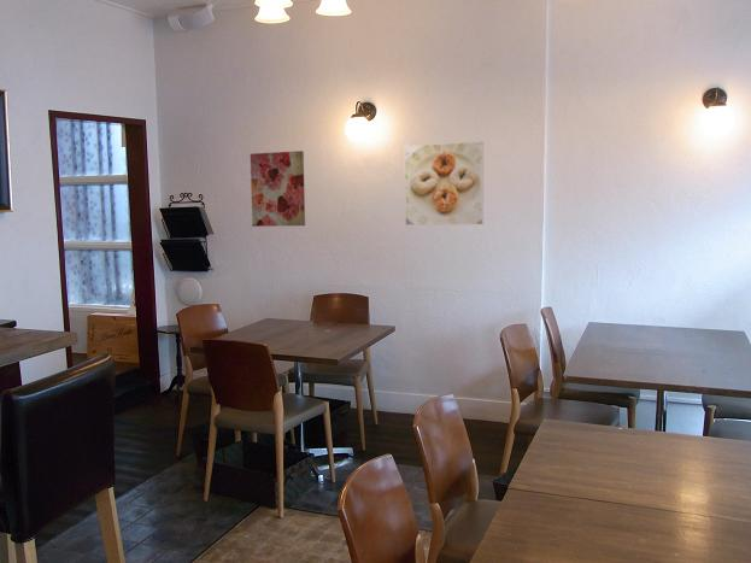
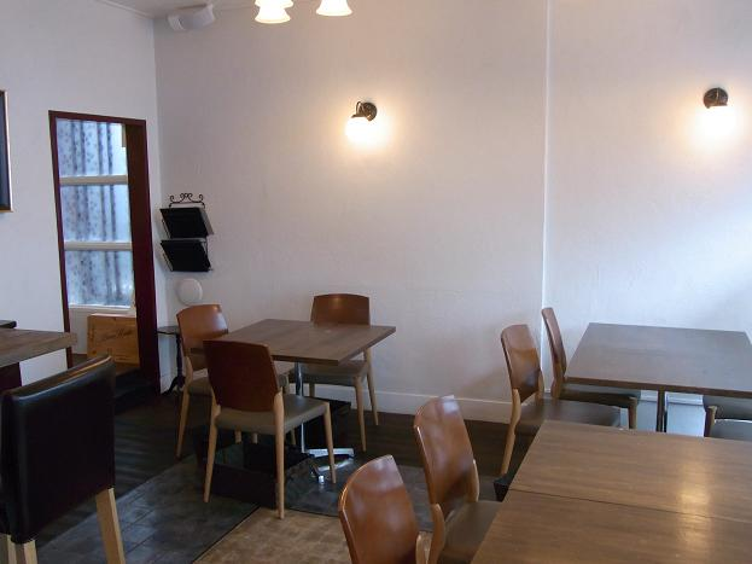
- wall art (277, 189)
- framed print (442, 184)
